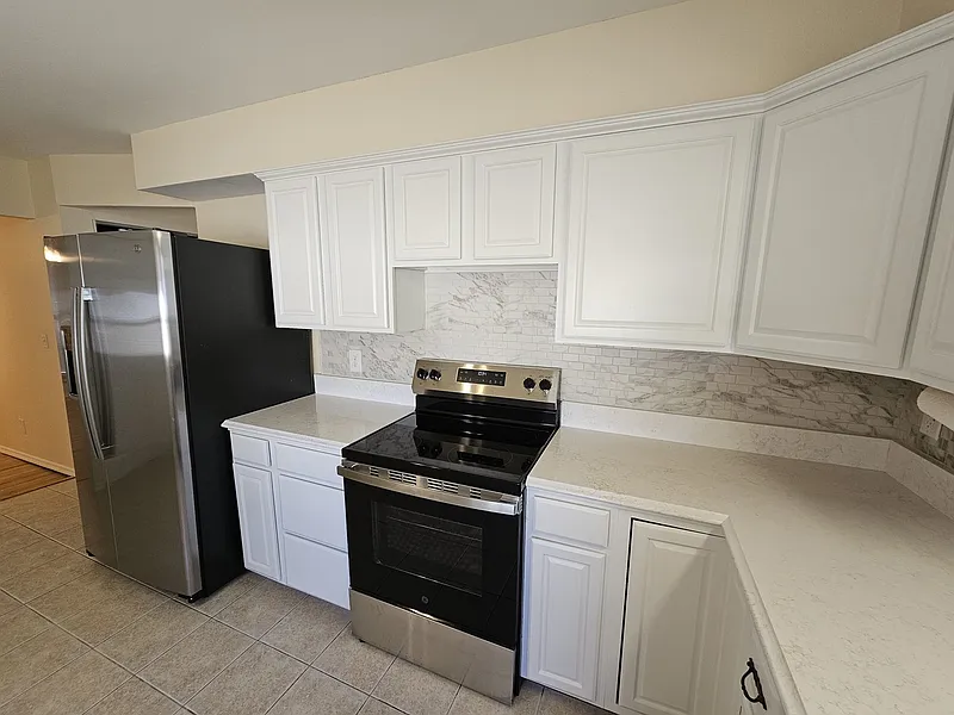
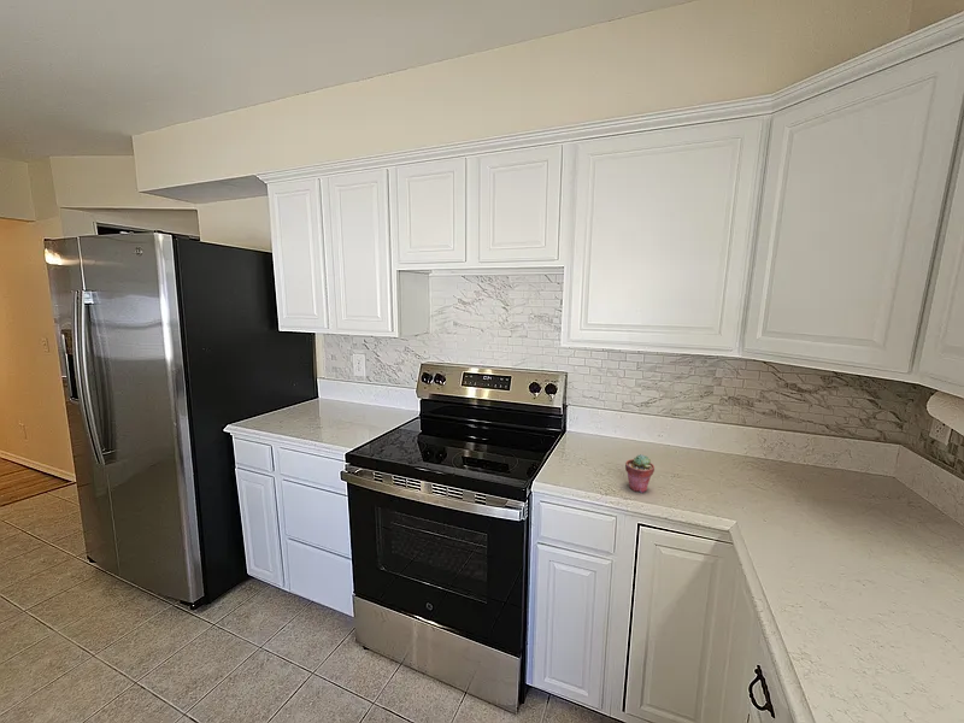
+ potted succulent (639, 471)
